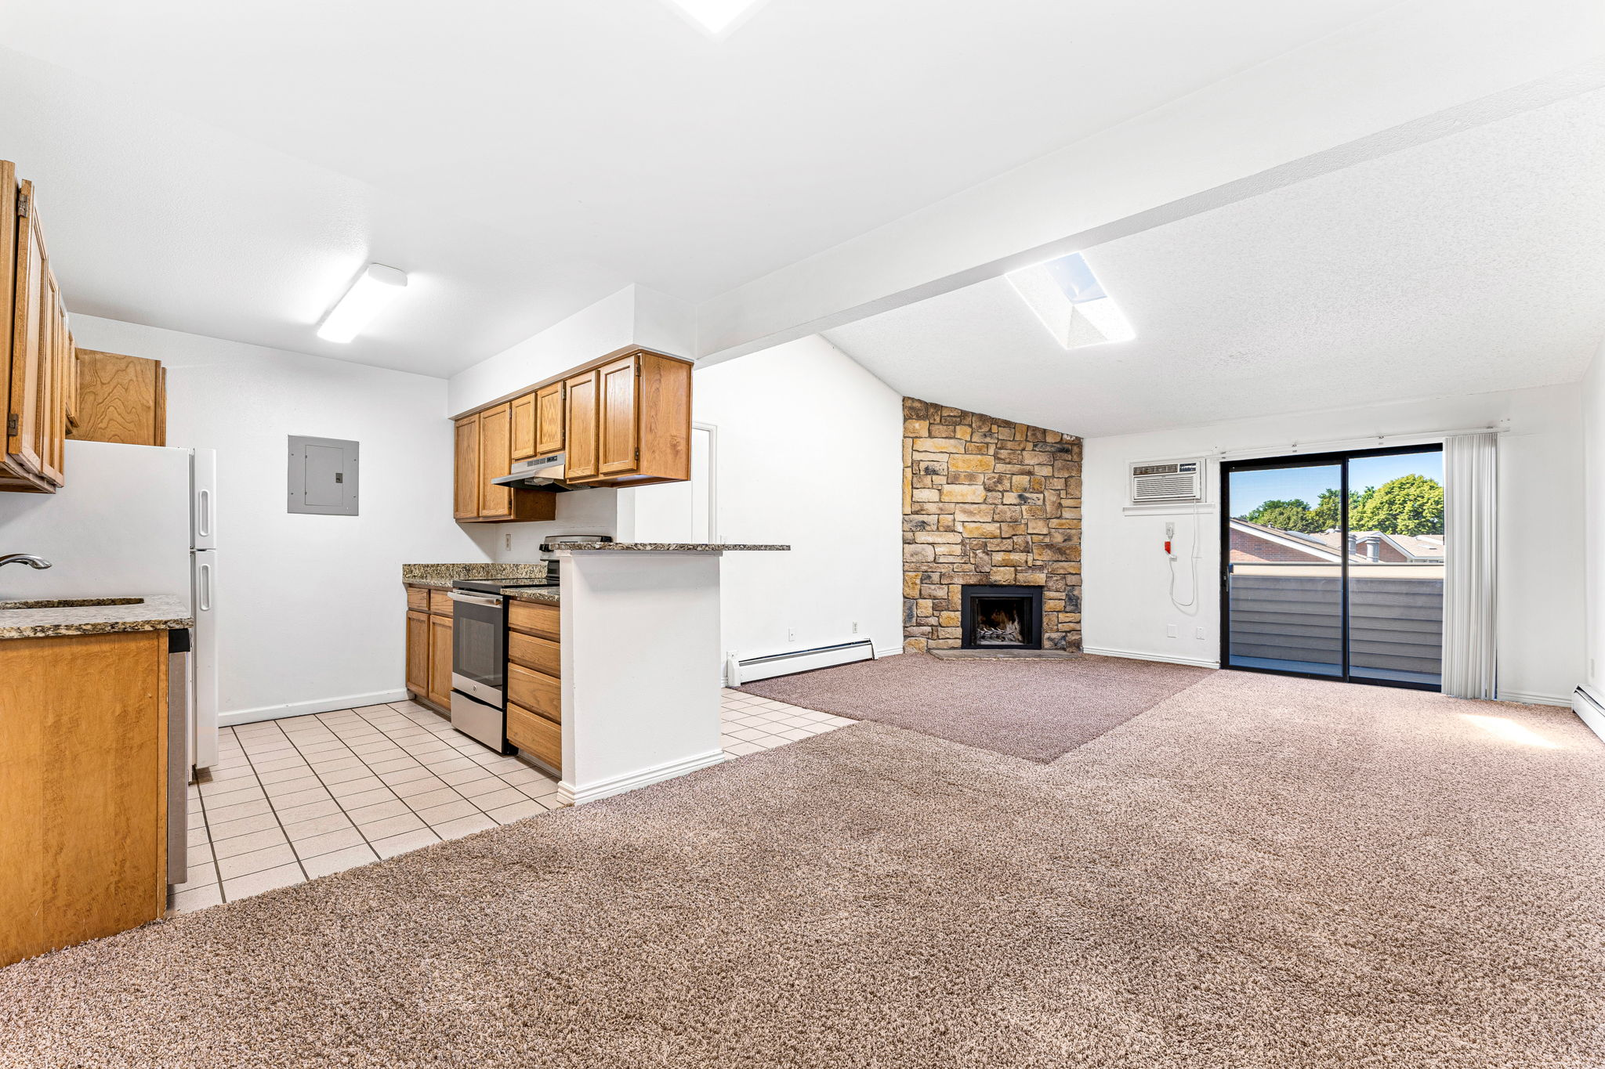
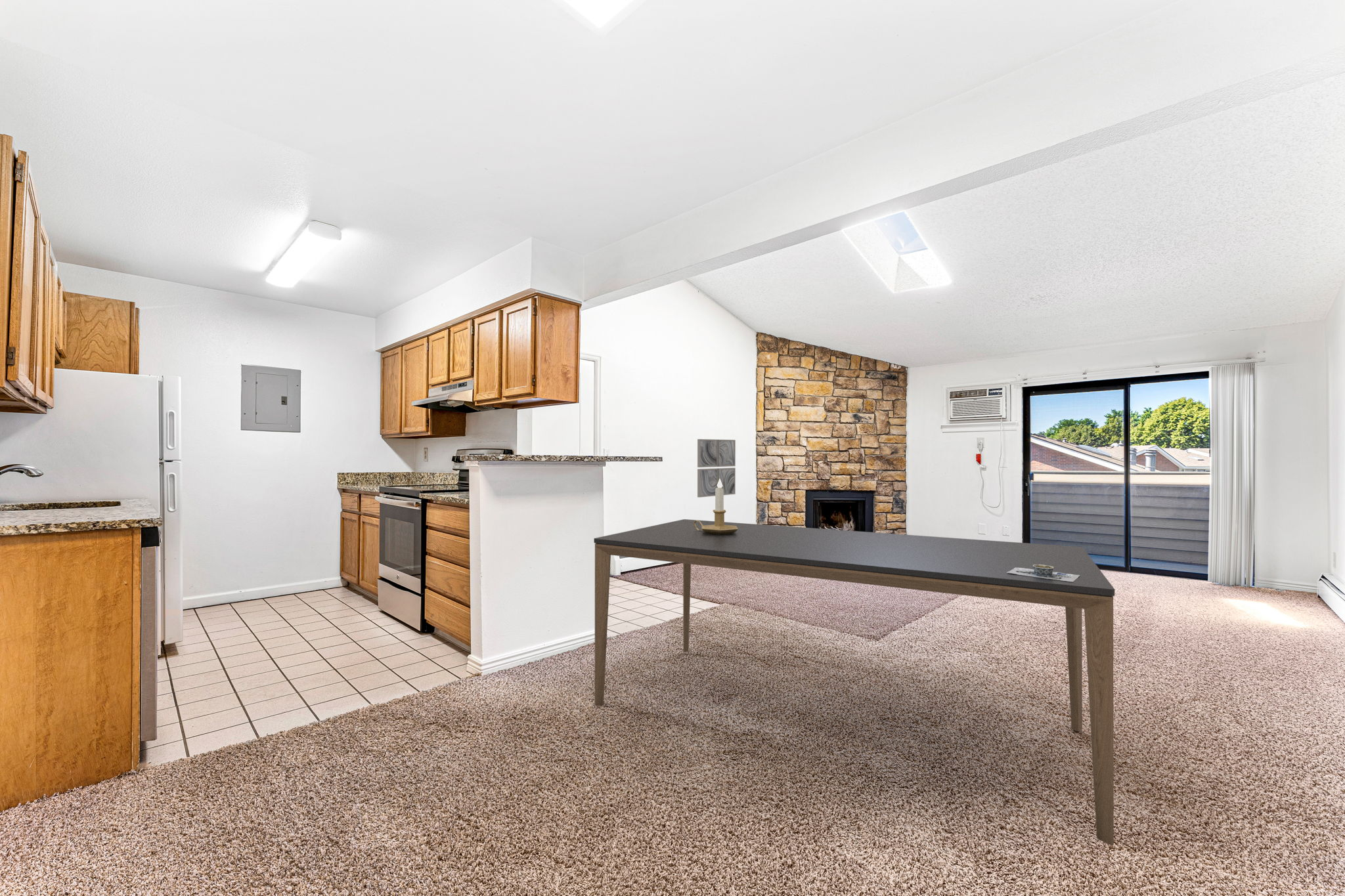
+ candlestick (715, 505)
+ dining table (835, 580)
+ decorative bowl (1043, 569)
+ wall art (717, 468)
